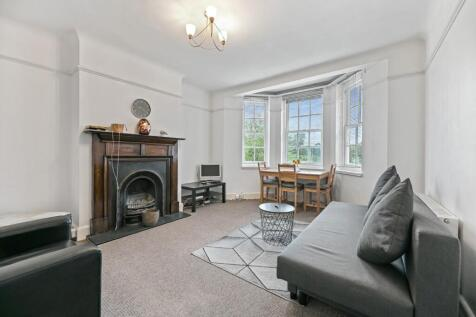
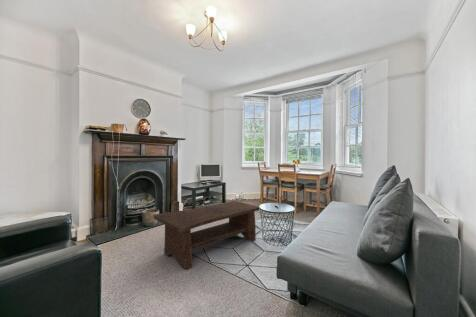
+ coffee table (212, 228)
